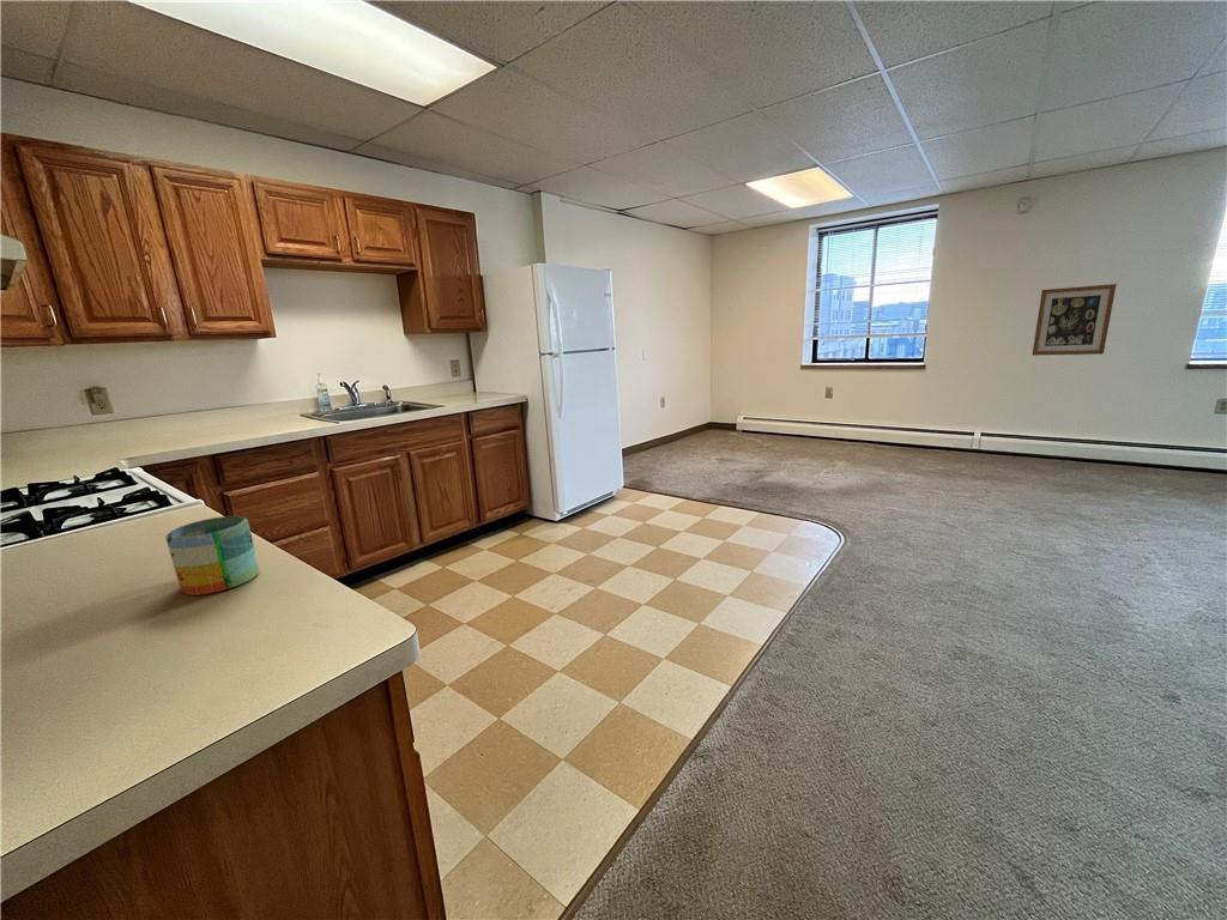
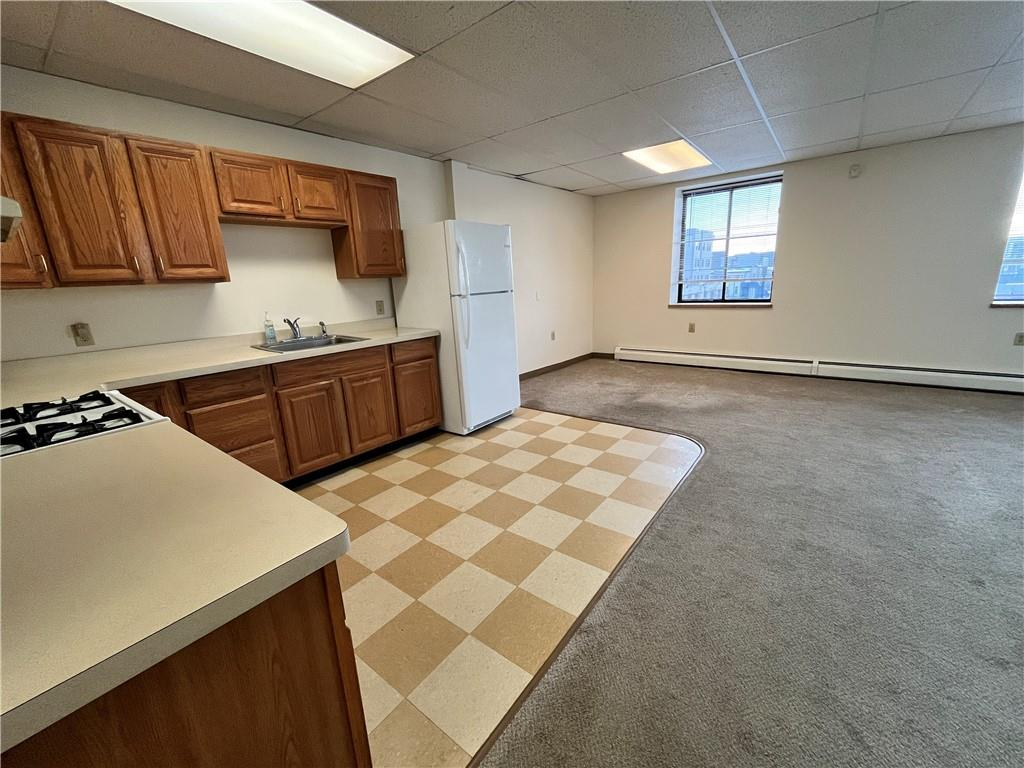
- wall art (1071, 321)
- mug (214, 550)
